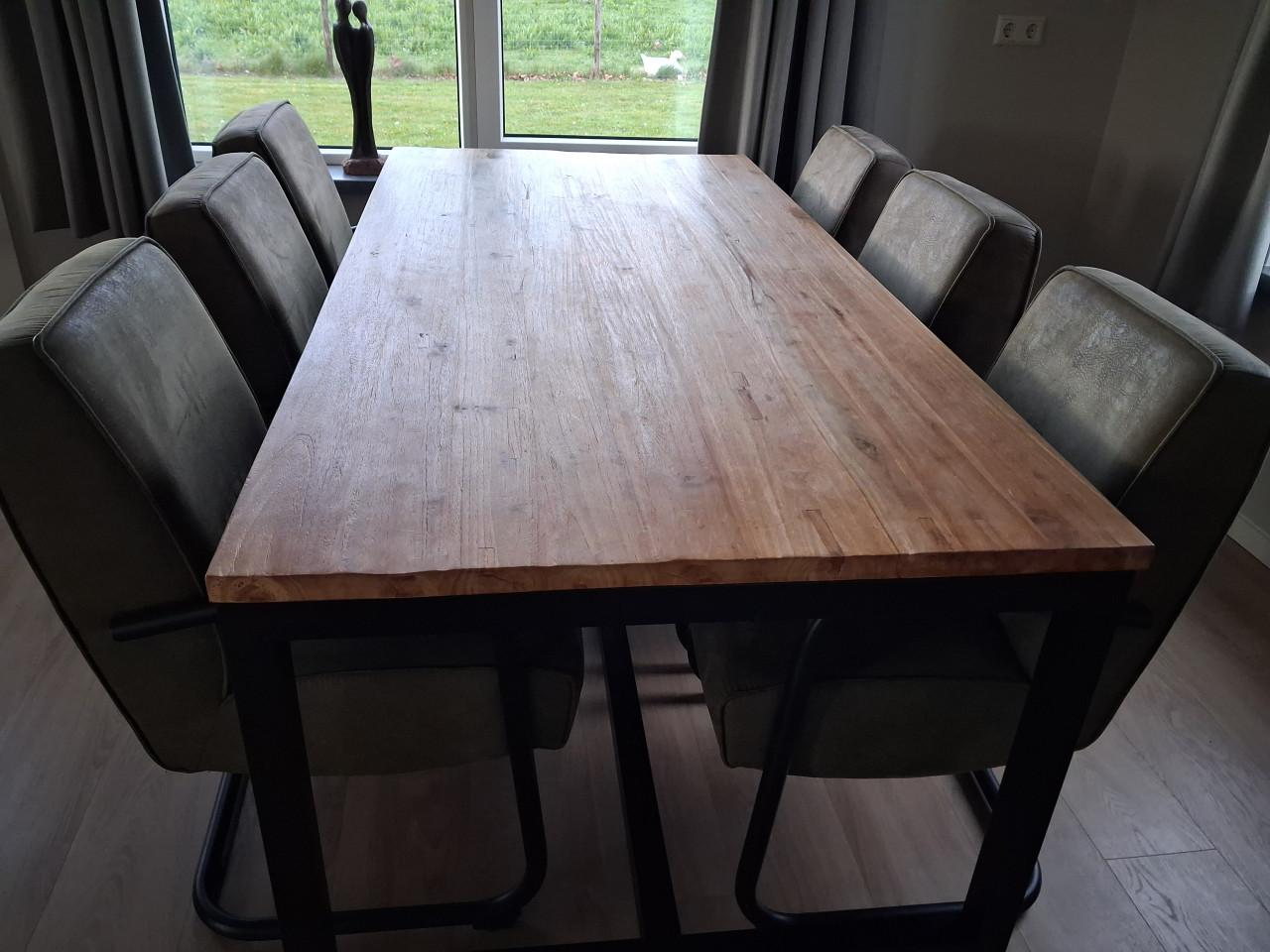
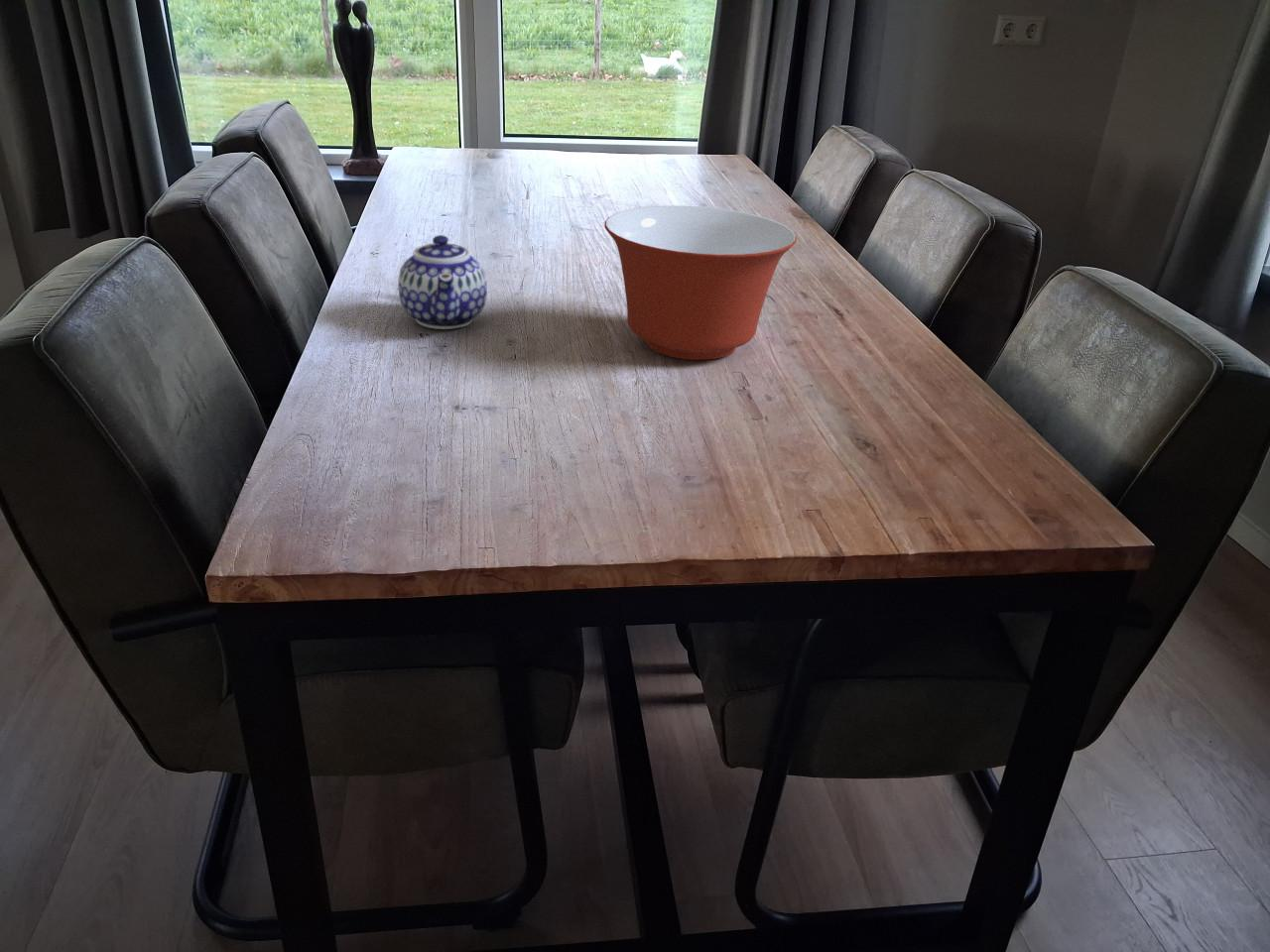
+ teapot (443, 279)
+ mixing bowl (695, 287)
